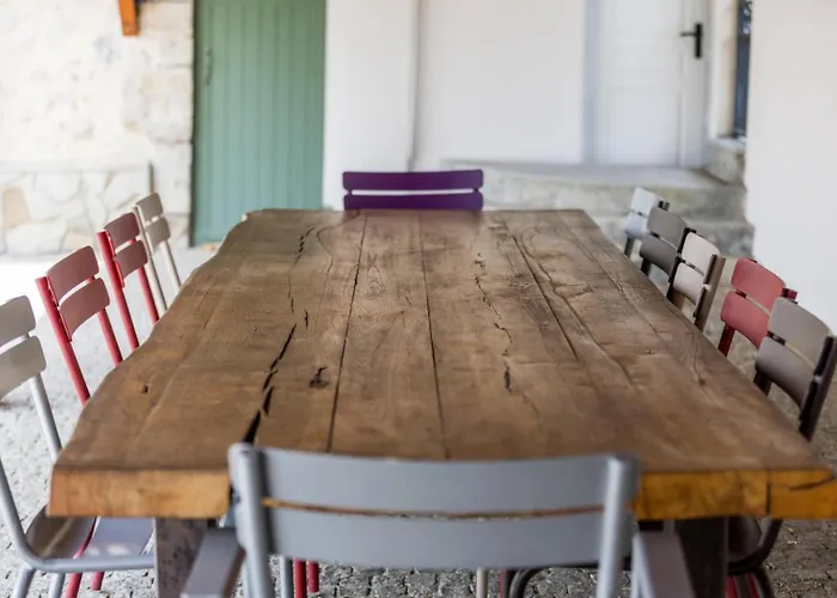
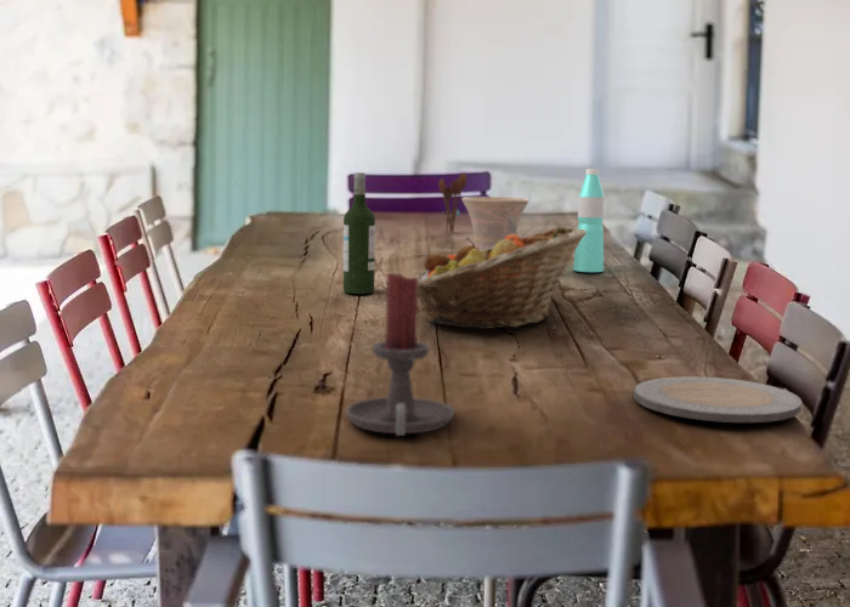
+ vase (494, 234)
+ fruit basket (495, 272)
+ wine bottle (358, 232)
+ plate (715, 397)
+ water bottle (590, 220)
+ utensil holder (453, 203)
+ candle holder (401, 351)
